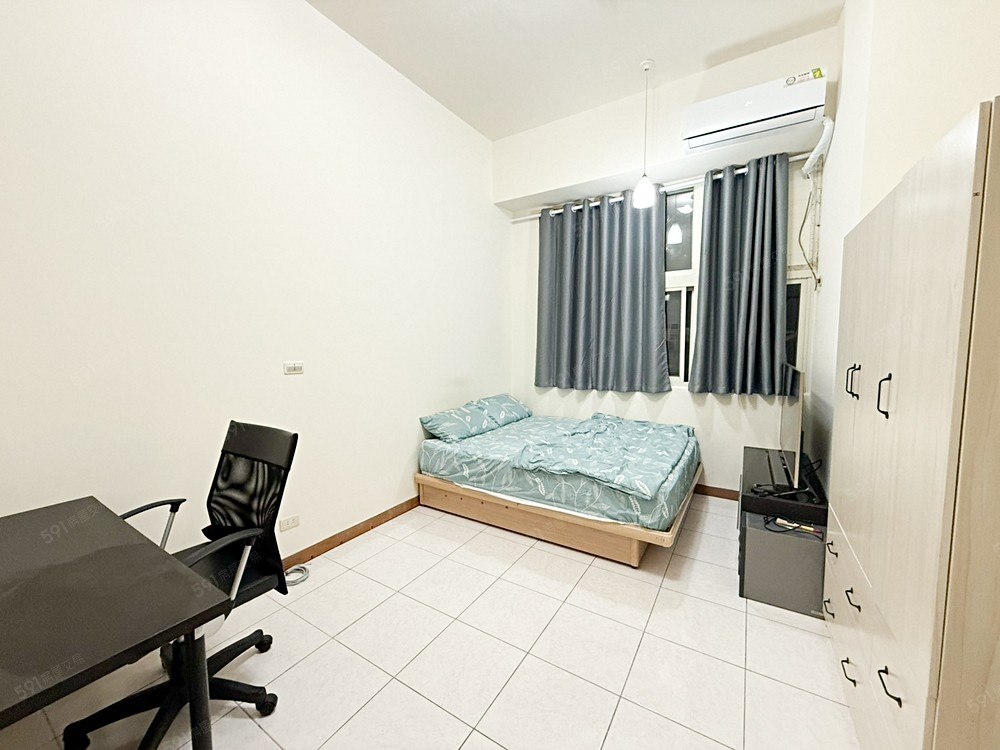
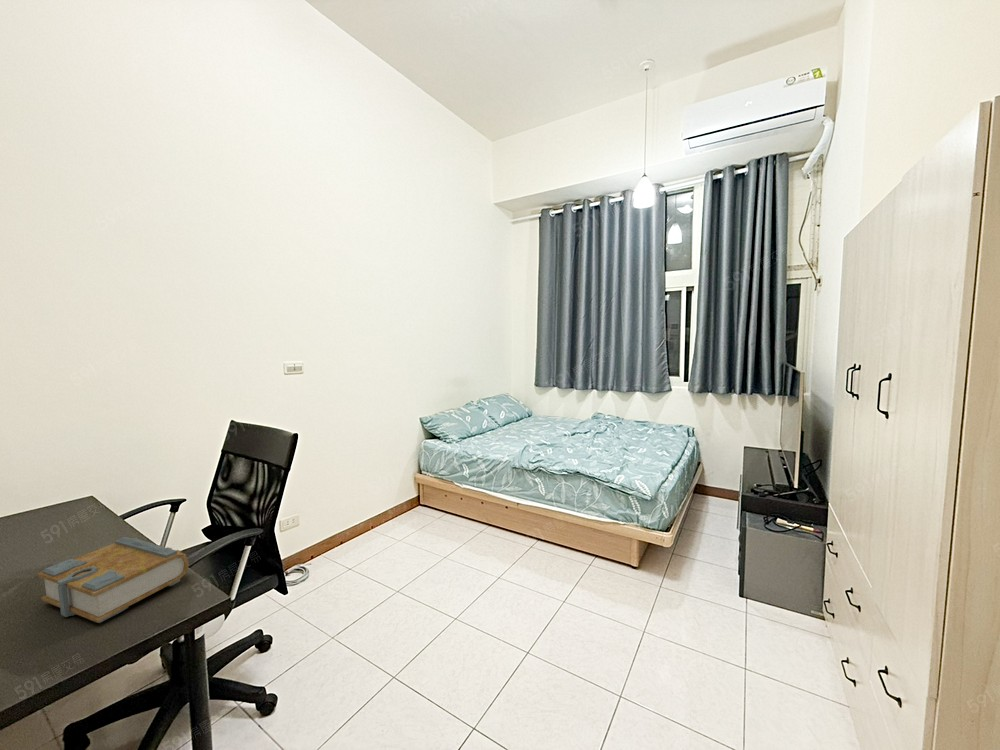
+ book (117, 573)
